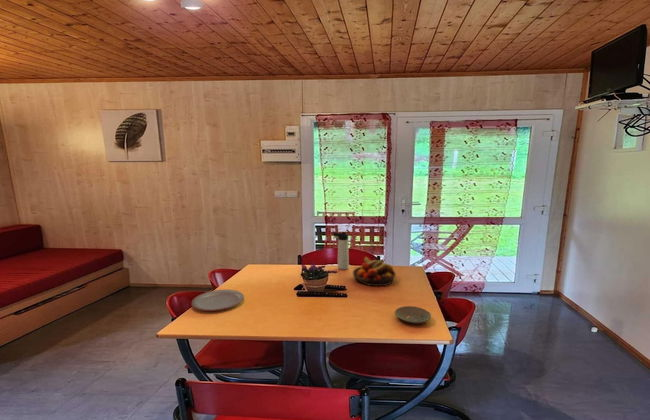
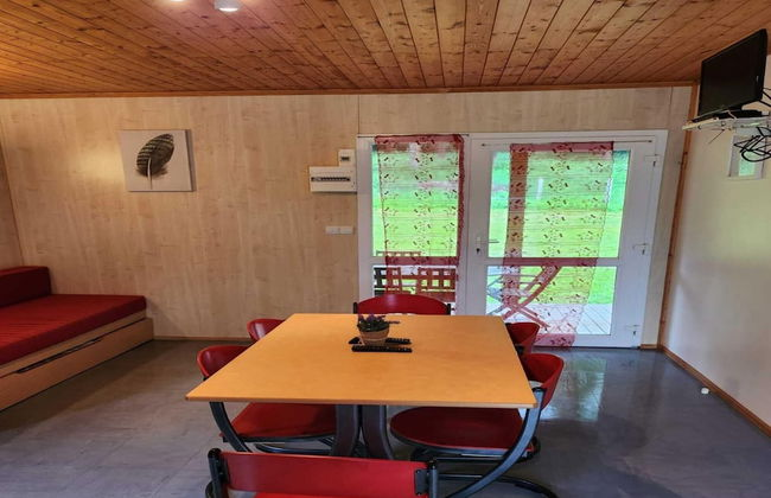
- thermos bottle (340, 250)
- fruit bowl (373, 270)
- plate (218, 300)
- plate (412, 316)
